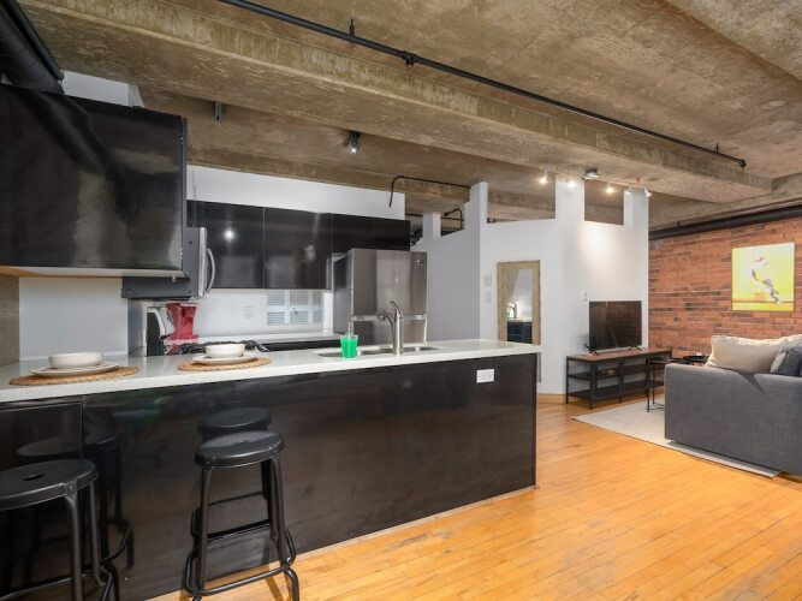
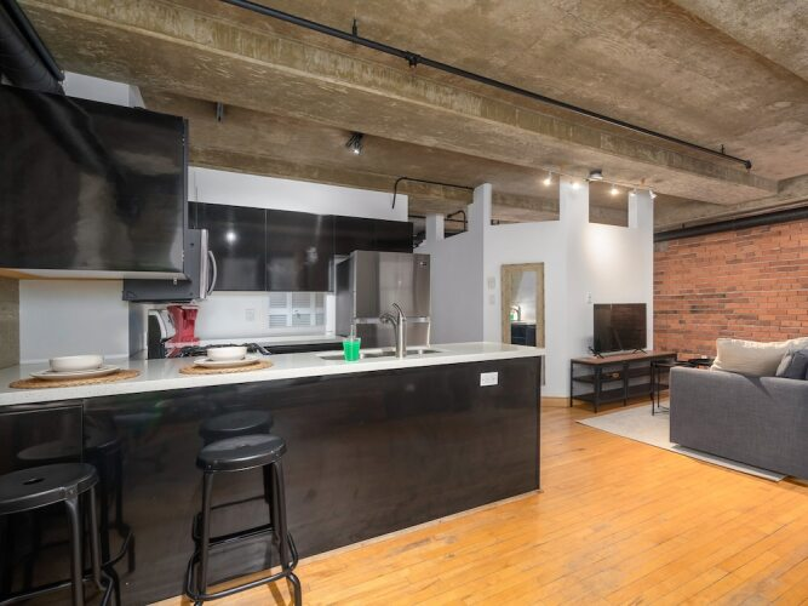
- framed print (761, 278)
